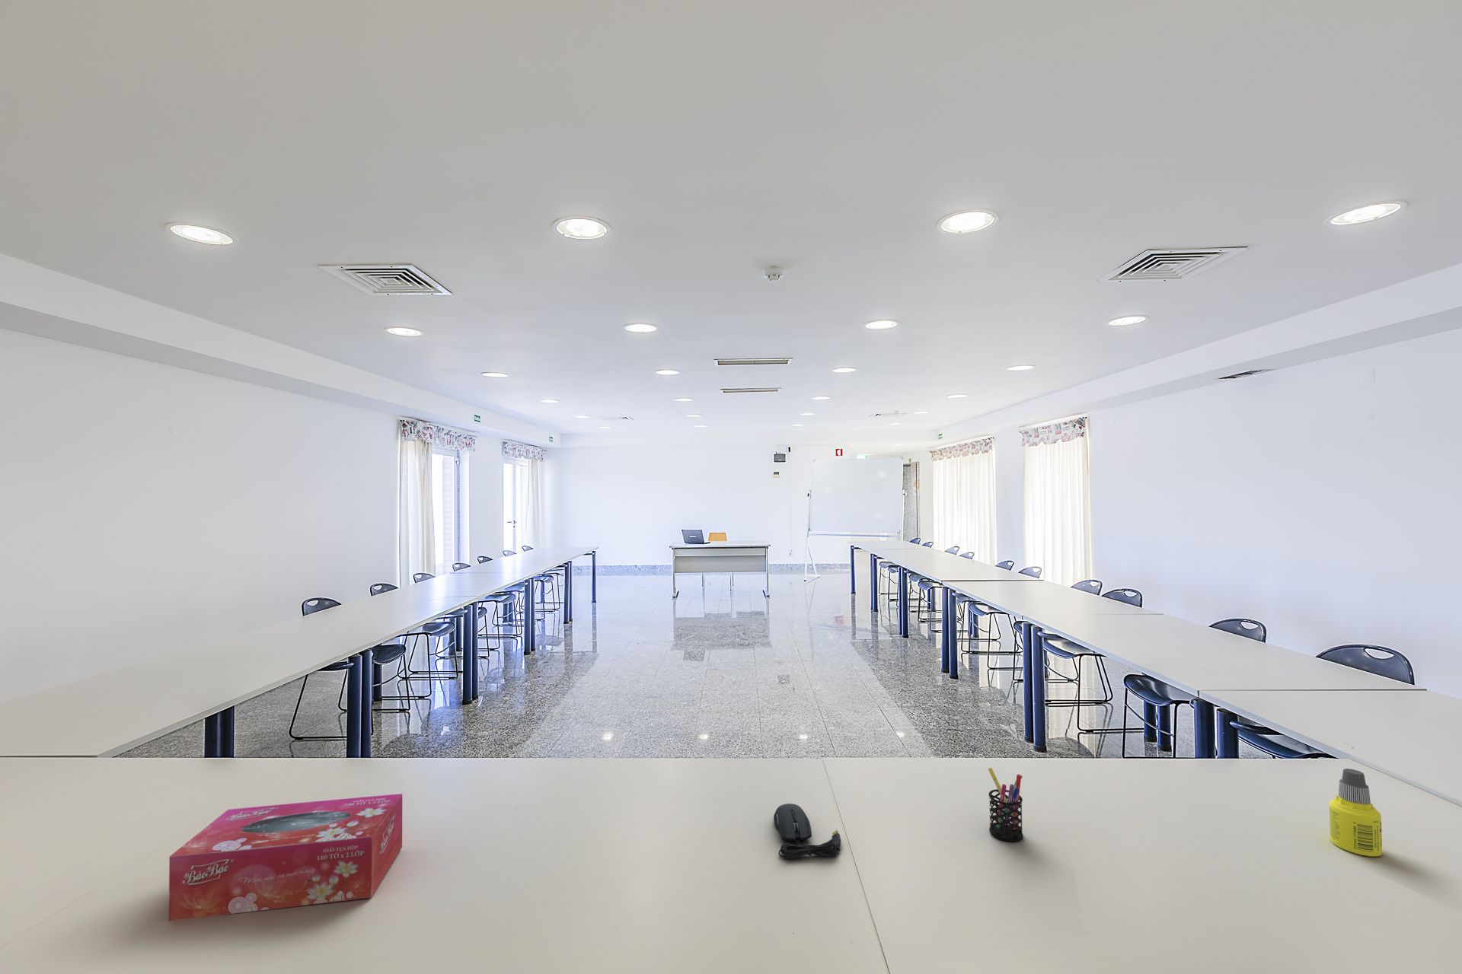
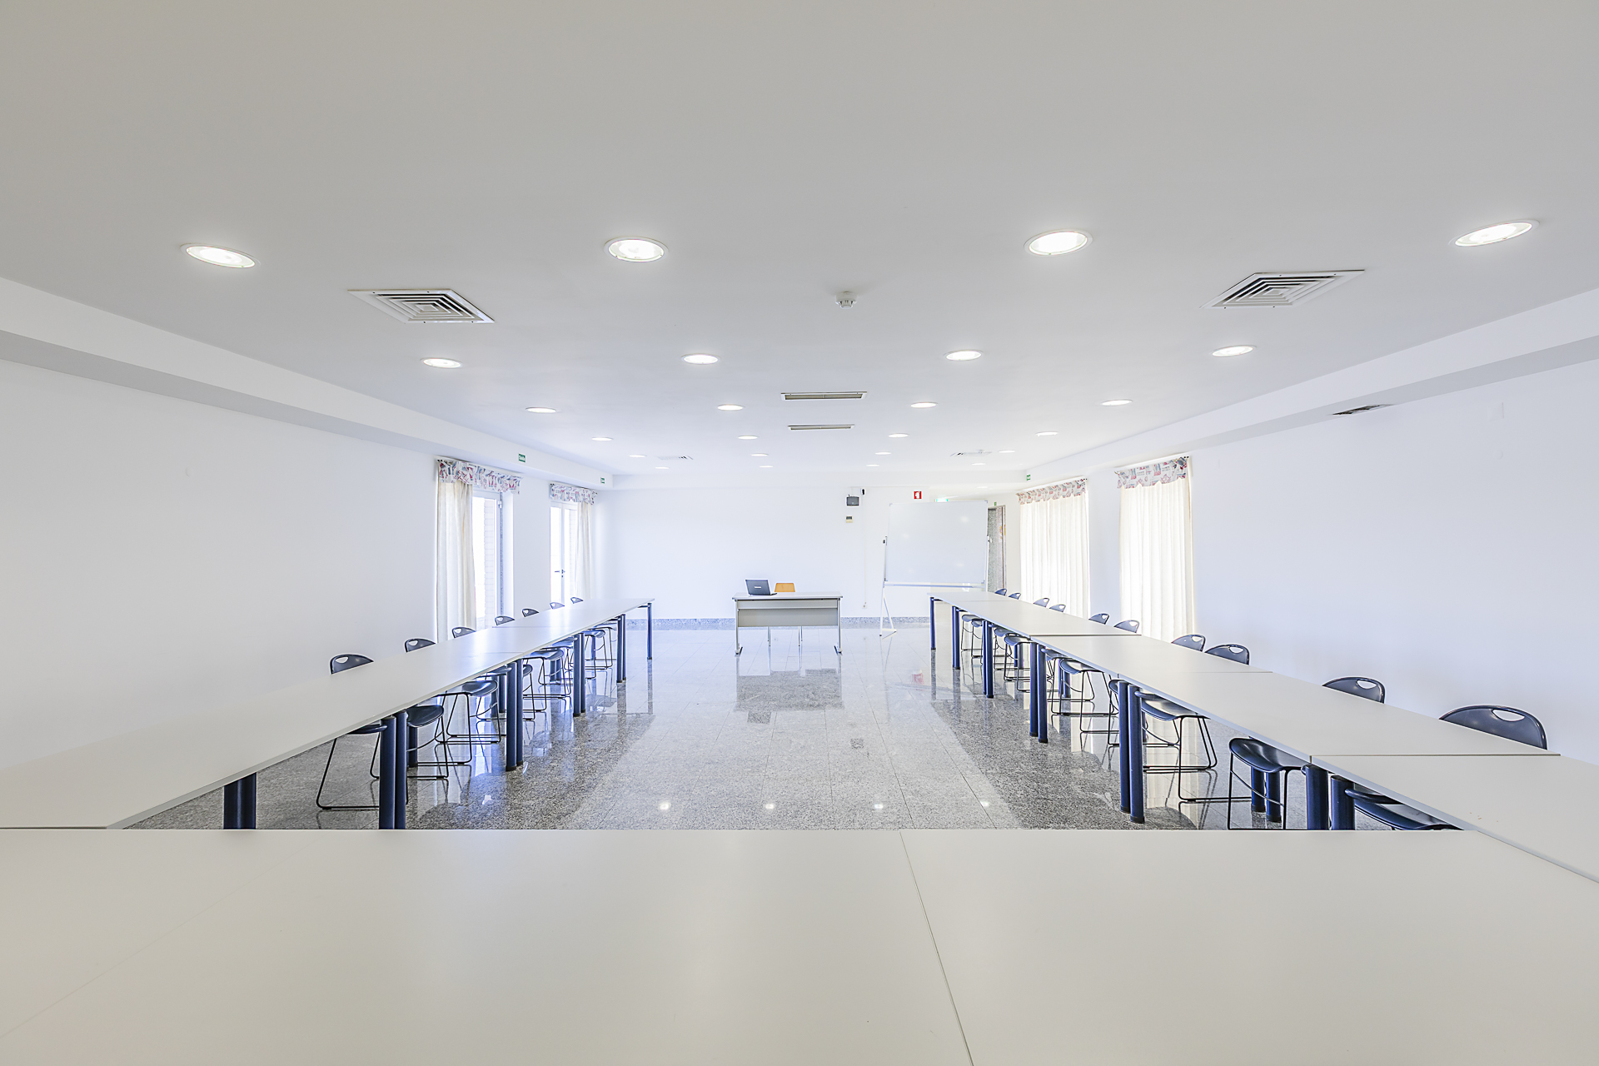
- tissue box (296, 851)
- bottle (1354, 809)
- pen holder (1008, 800)
- computer mouse (806, 825)
